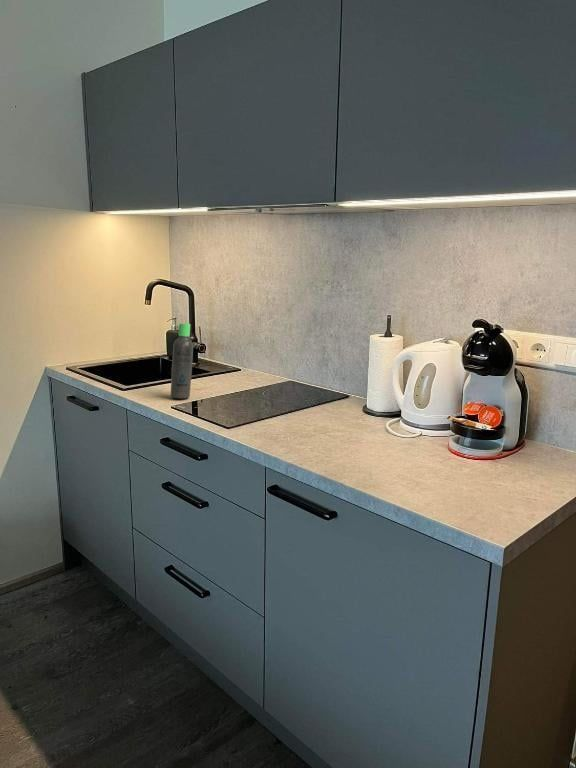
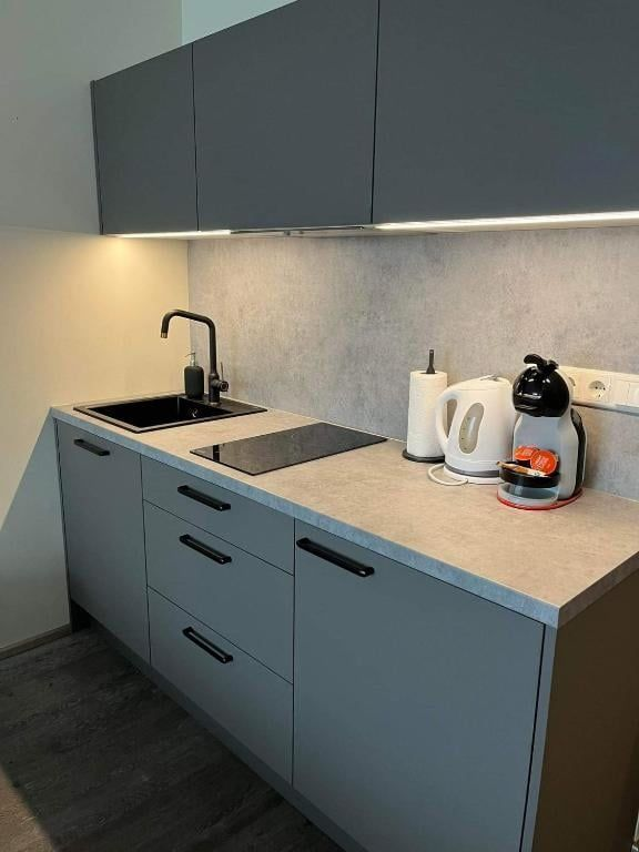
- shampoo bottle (181, 360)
